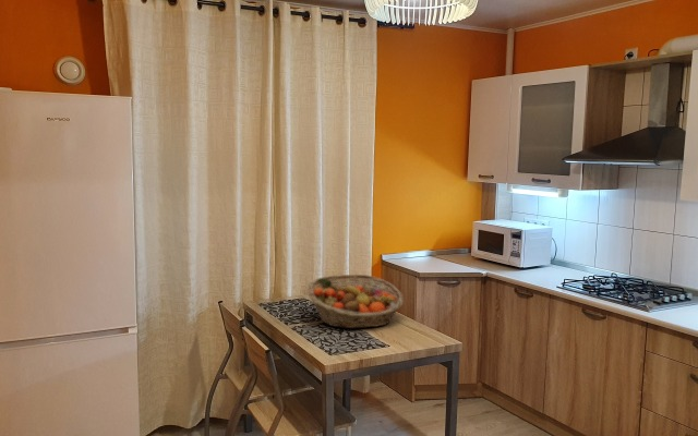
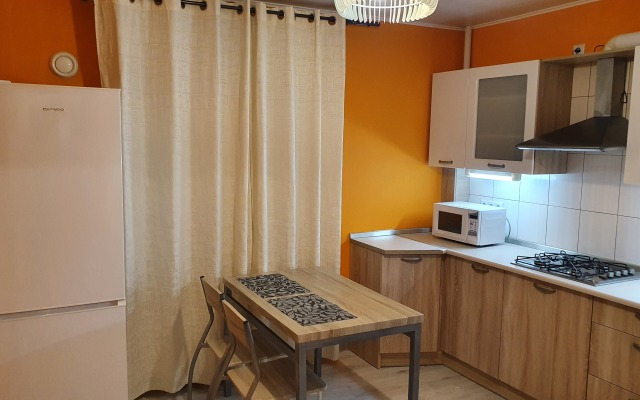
- fruit basket (356, 300)
